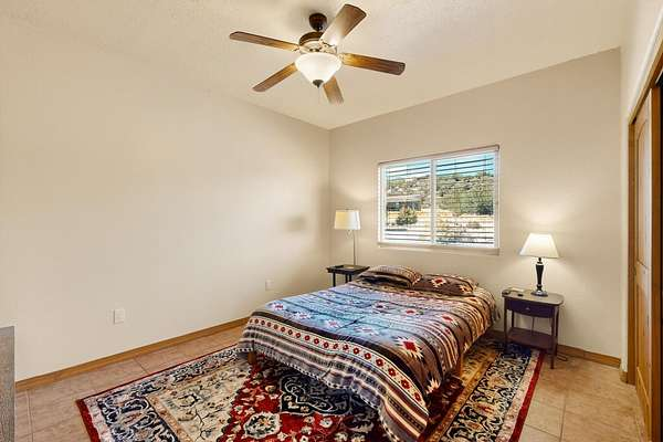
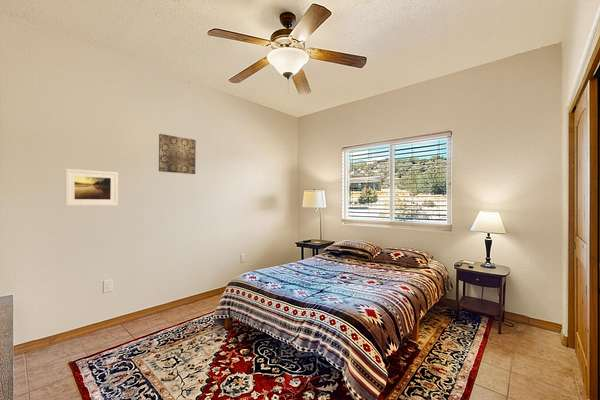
+ wall art (177, 154)
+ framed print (93, 188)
